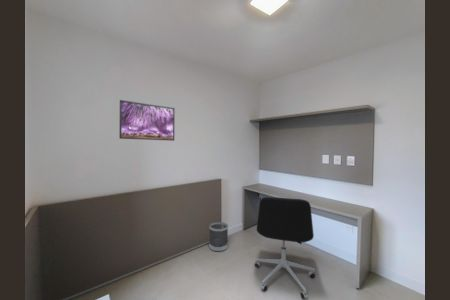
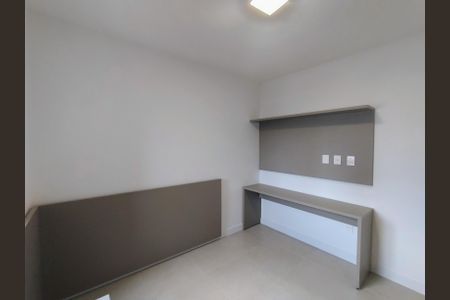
- office chair (283, 234)
- wastebasket (218, 236)
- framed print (149, 122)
